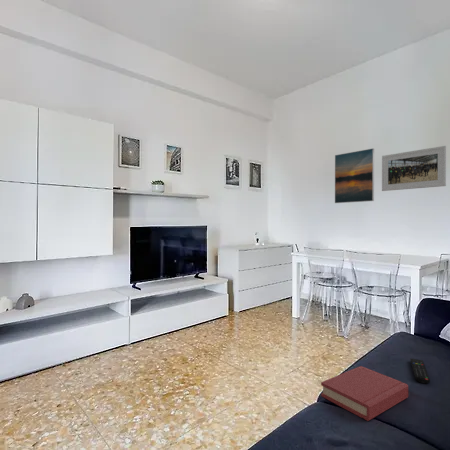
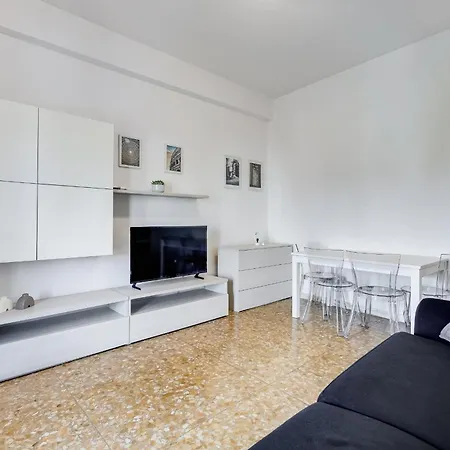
- remote control (419, 370)
- hardback book (364, 390)
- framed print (353, 177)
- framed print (411, 169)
